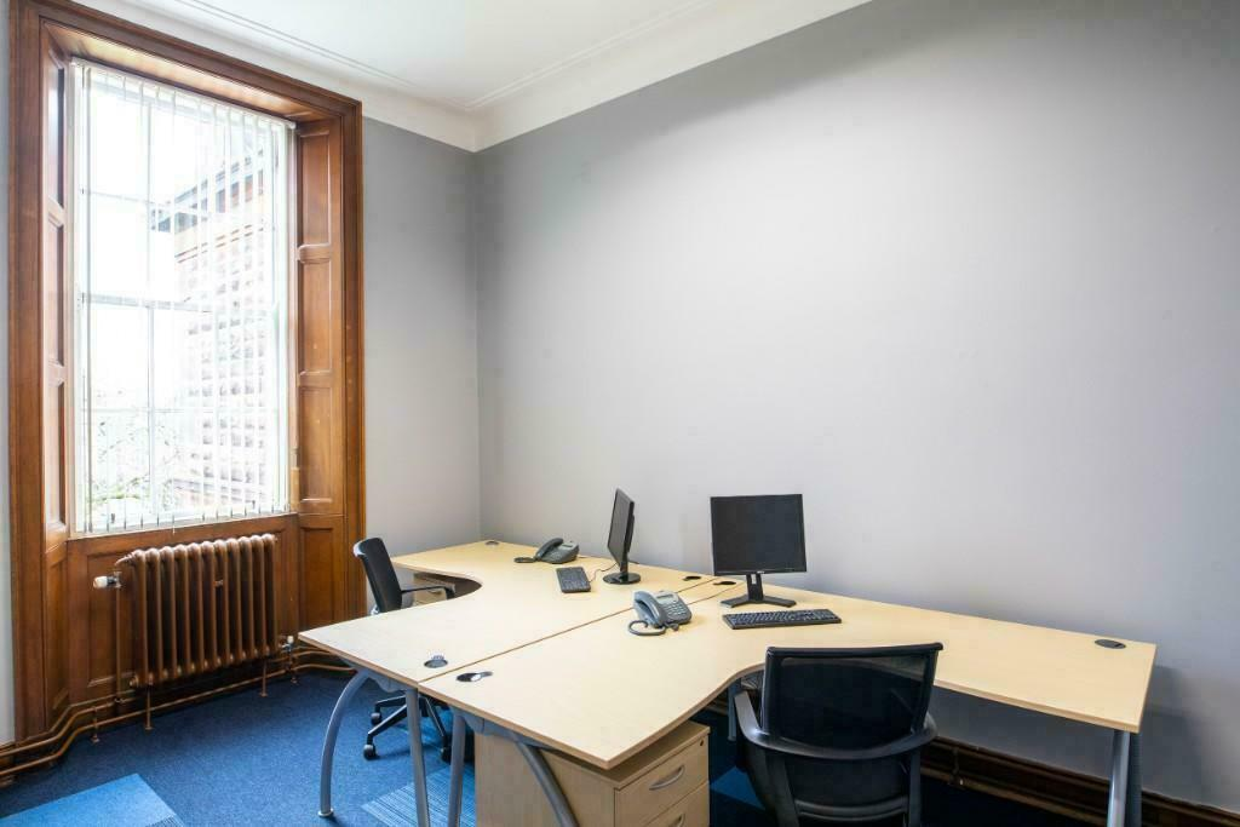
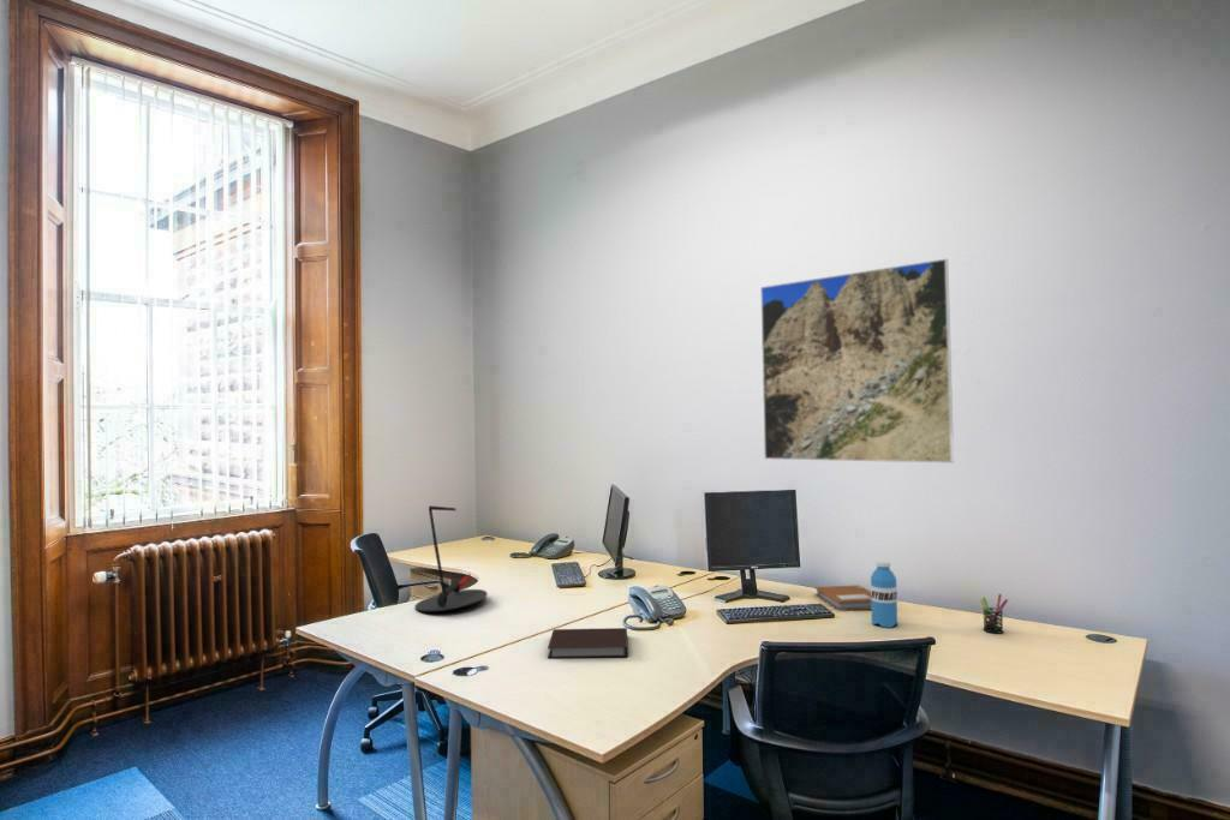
+ pen holder (992, 612)
+ notebook (850, 597)
+ notebook (589, 641)
+ desk lamp (438, 553)
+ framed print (848, 367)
+ water bottle (883, 592)
